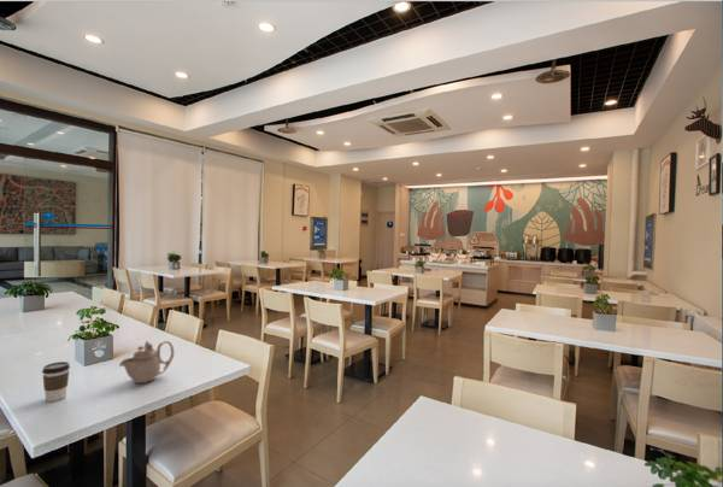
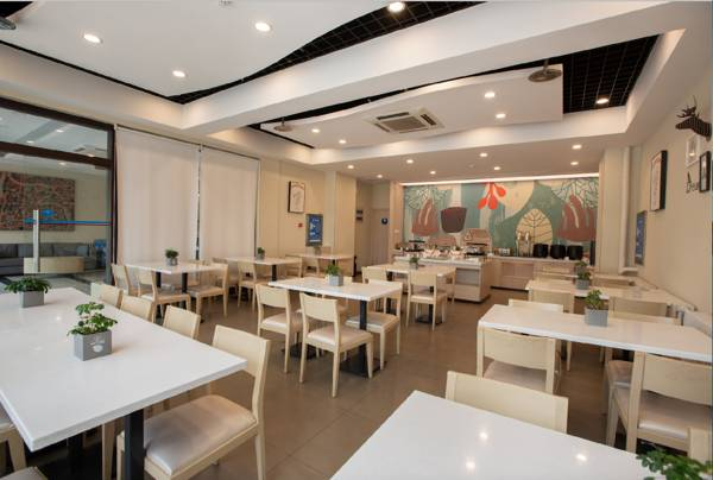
- teapot (147, 360)
- coffee cup (55, 381)
